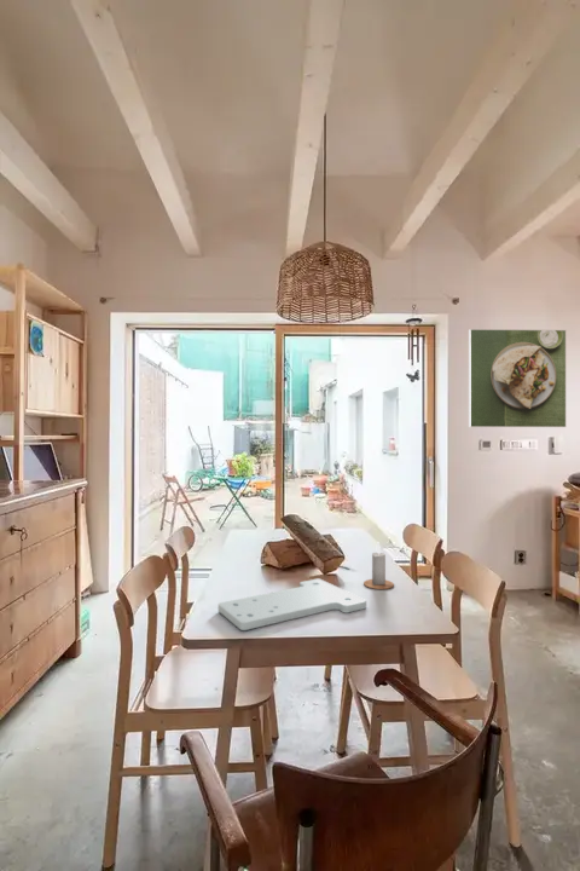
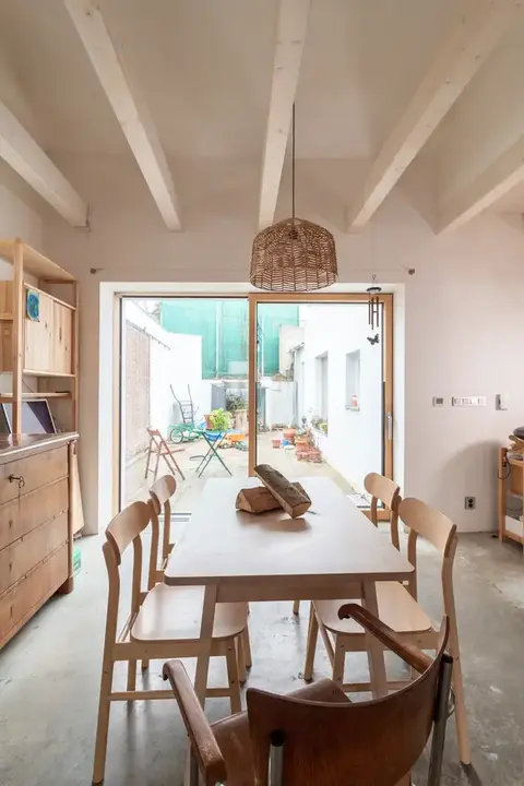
- cutting board (289, 602)
- candle (378, 563)
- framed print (517, 377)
